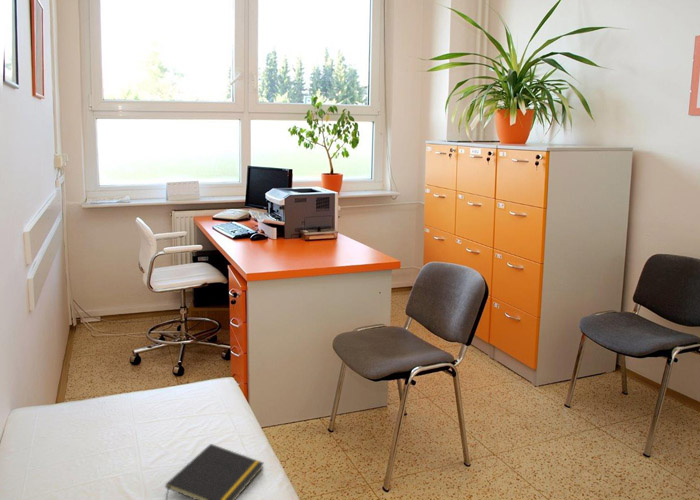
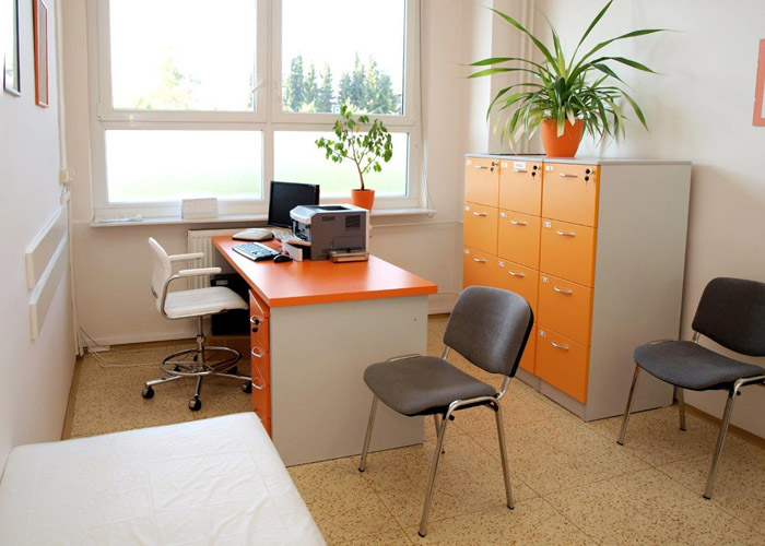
- notepad (217, 474)
